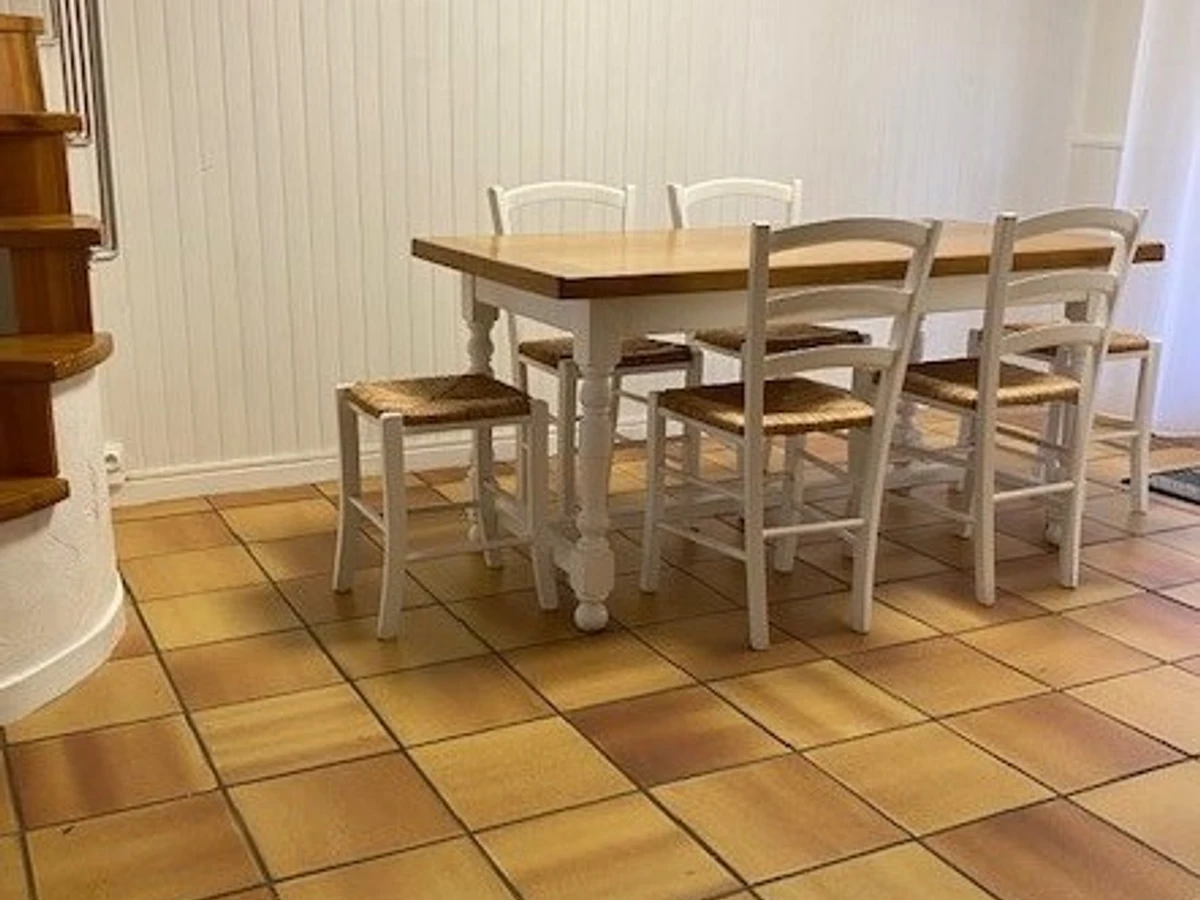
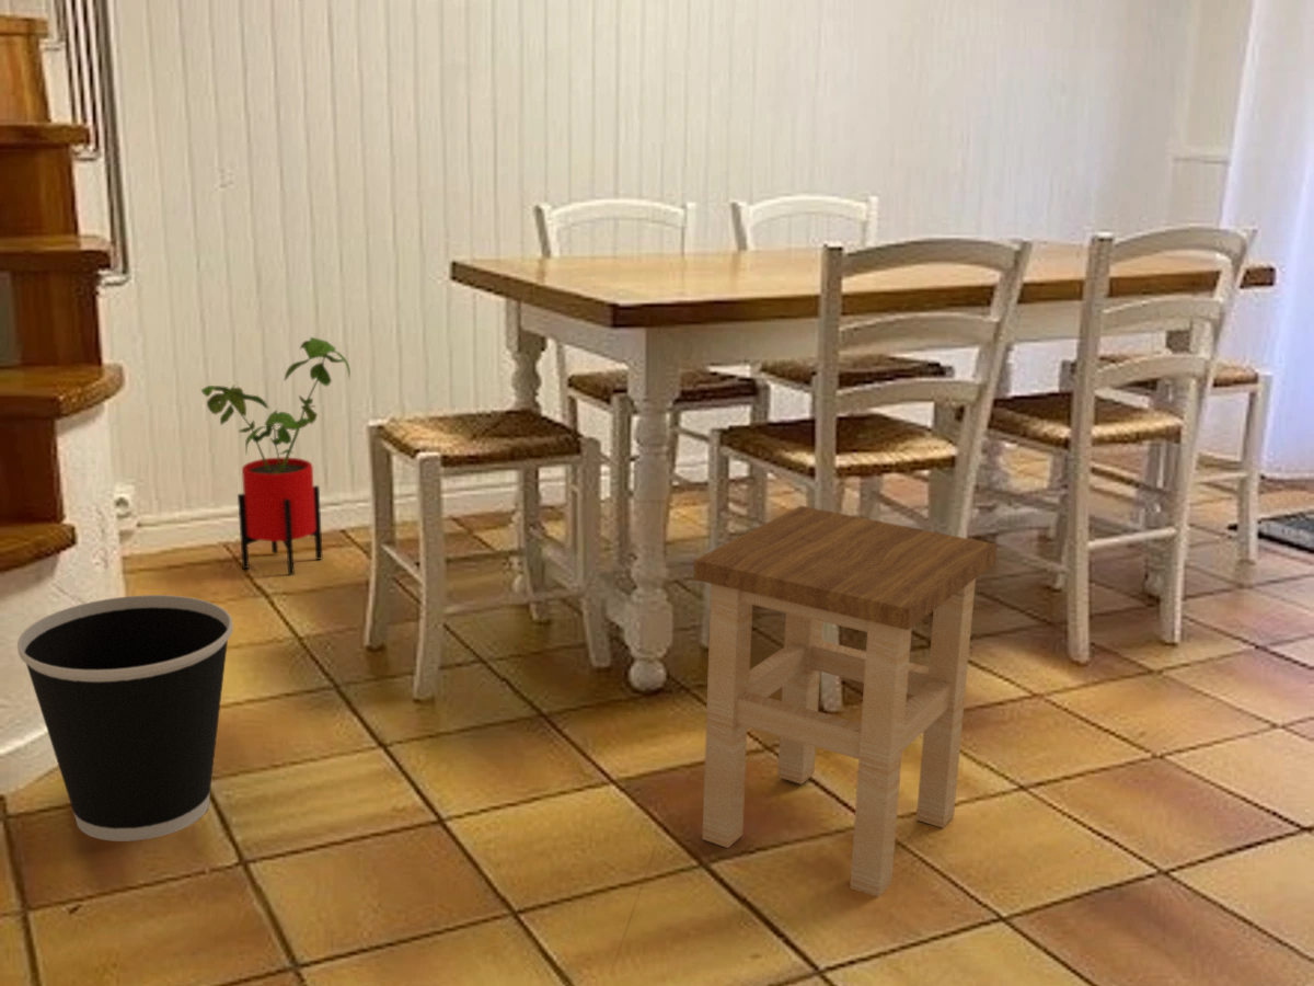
+ house plant (287, 454)
+ stool (843, 677)
+ wastebasket (135, 721)
